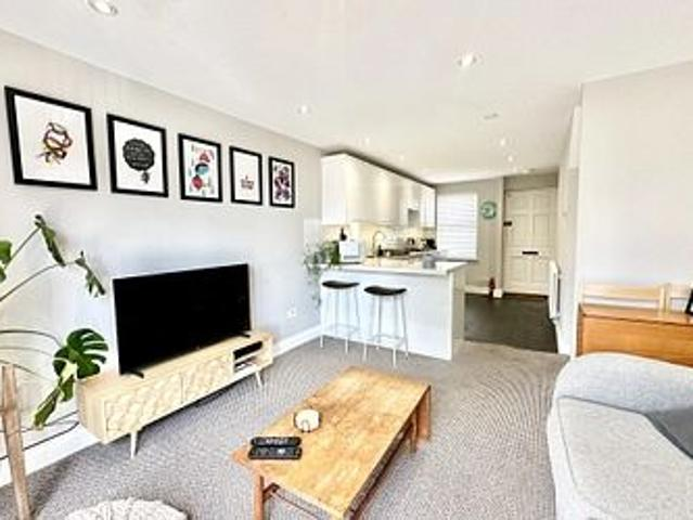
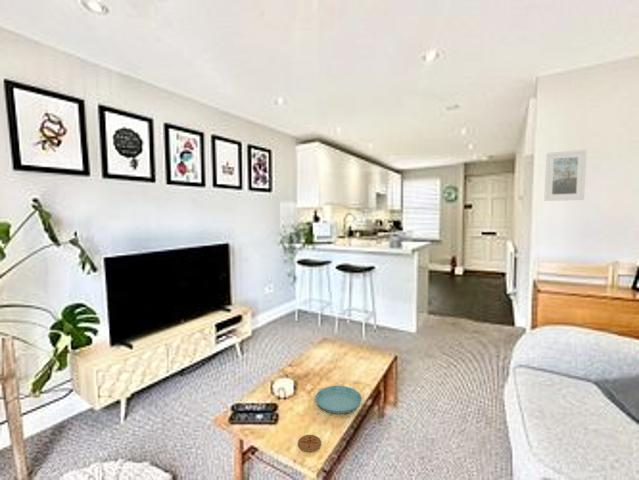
+ coaster (309, 443)
+ saucer (338, 400)
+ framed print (564, 176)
